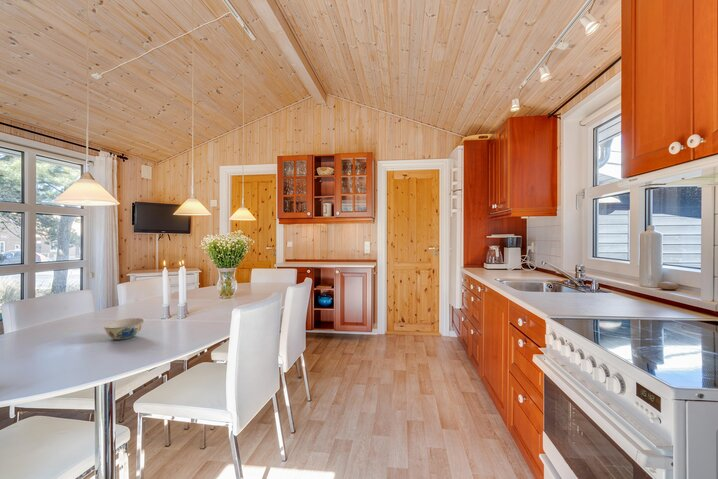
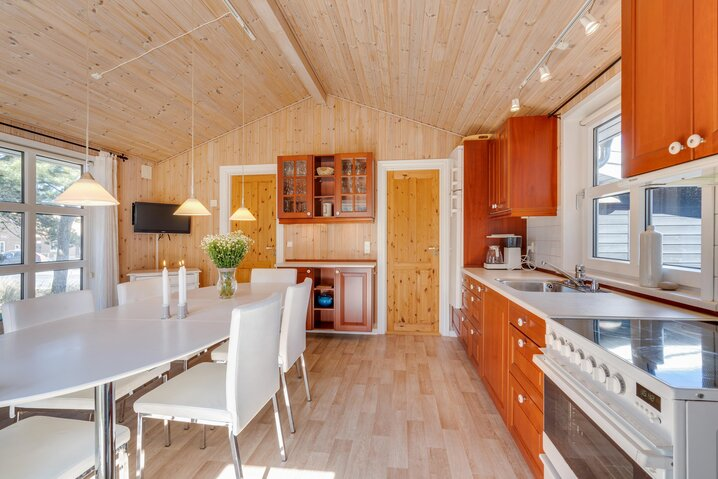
- chinaware (124, 329)
